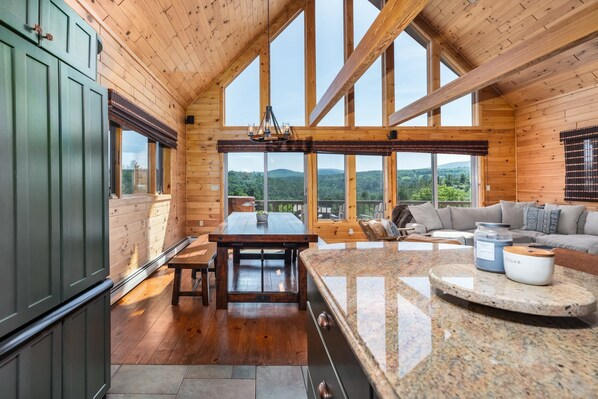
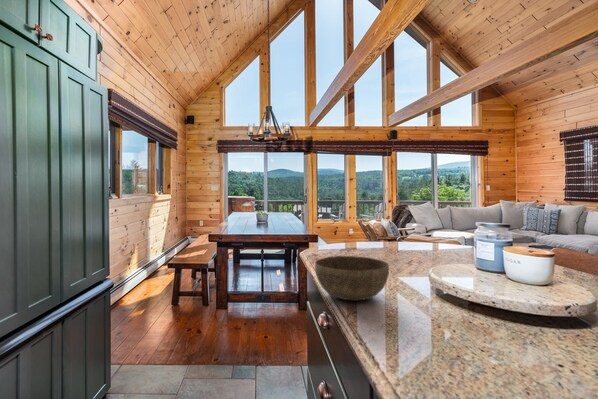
+ bowl (351, 278)
